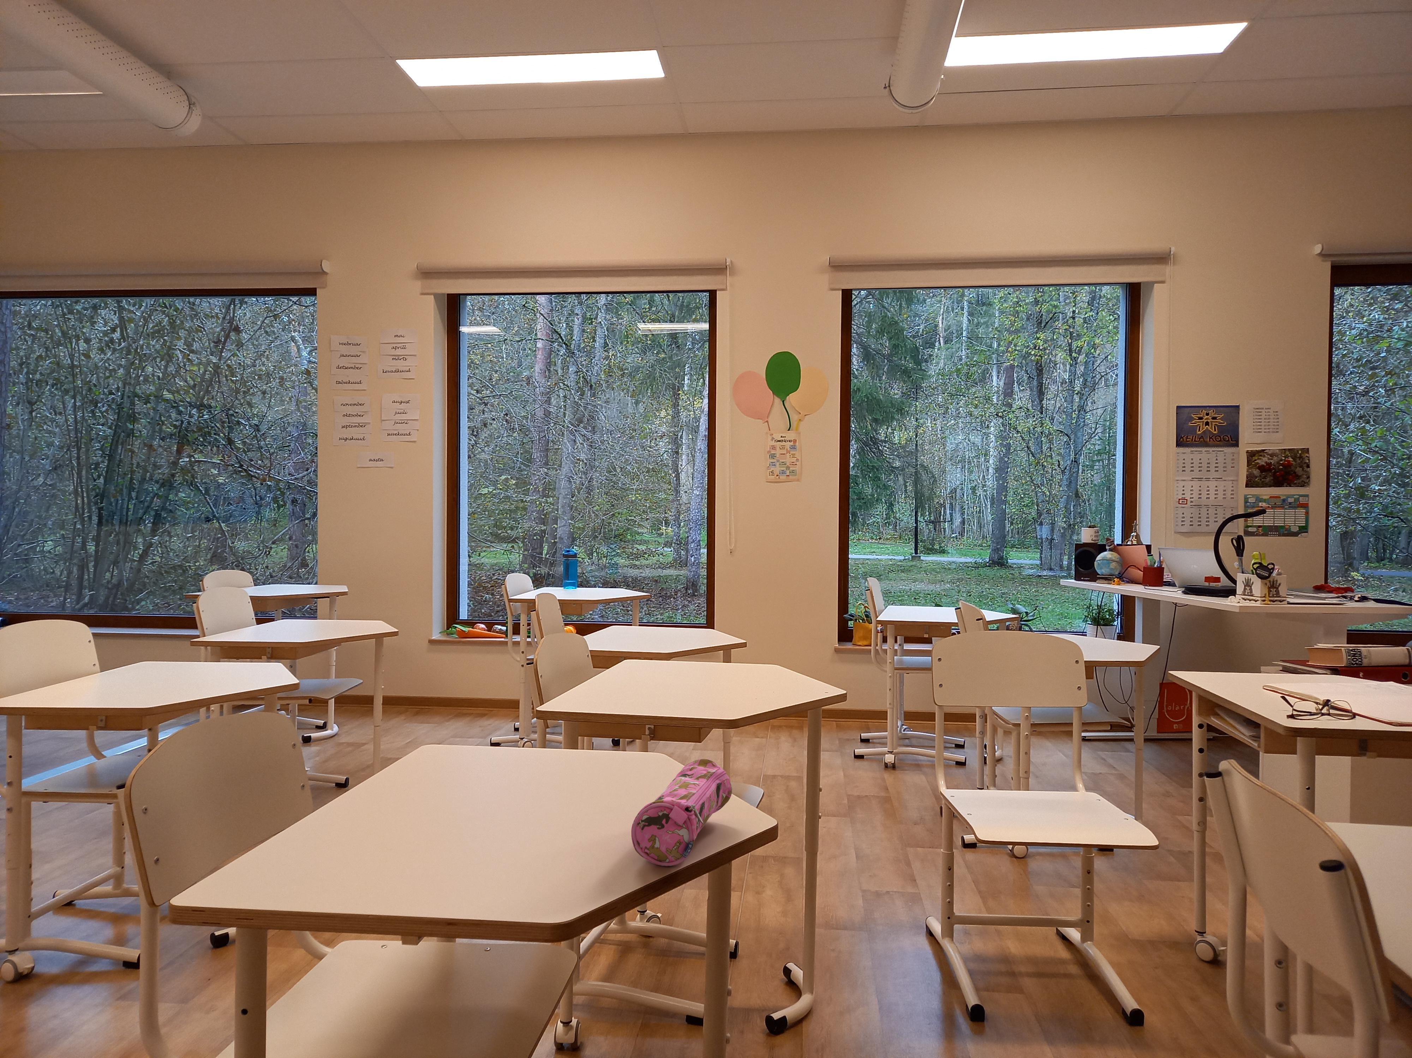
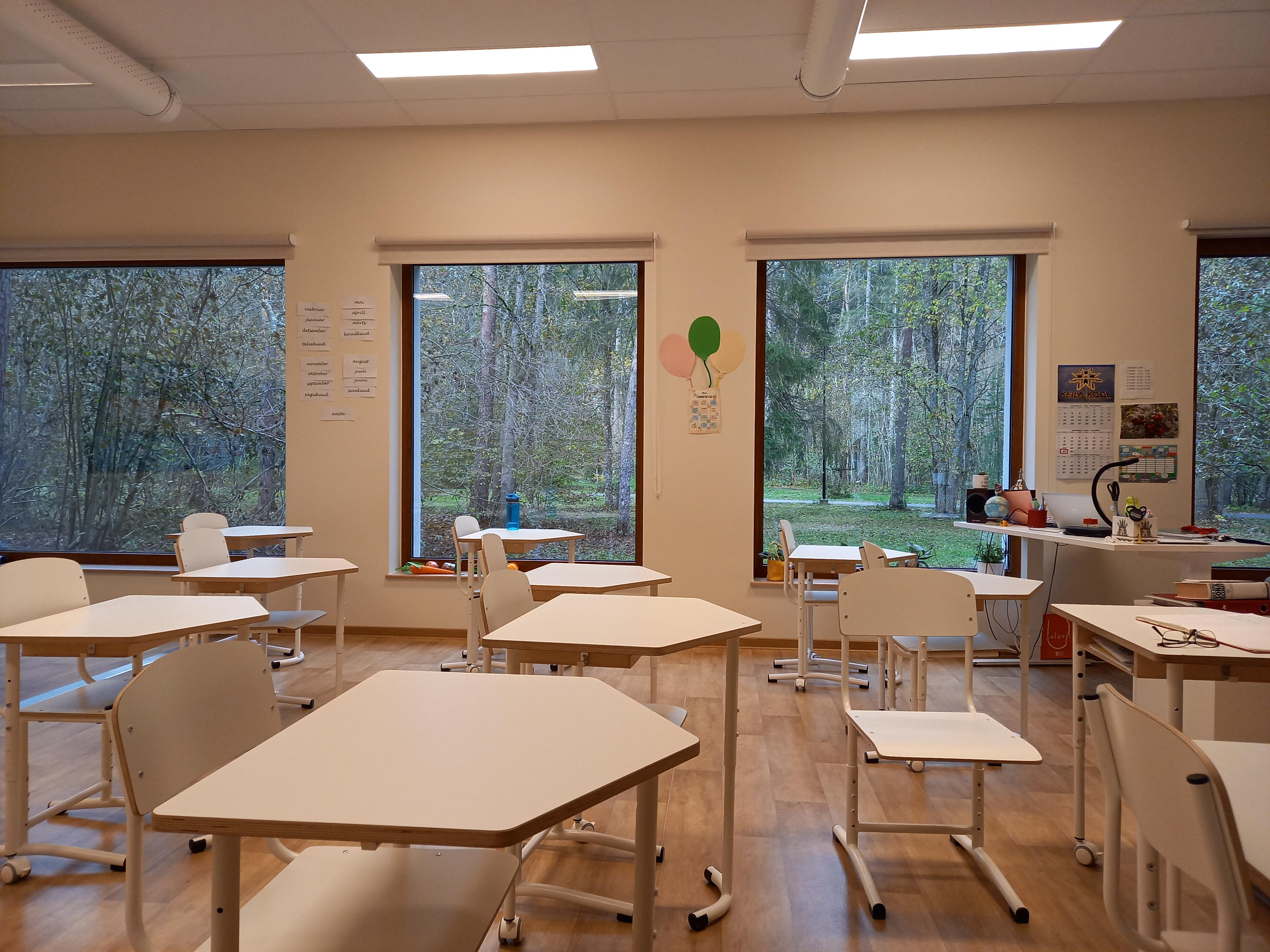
- pencil case (685, 808)
